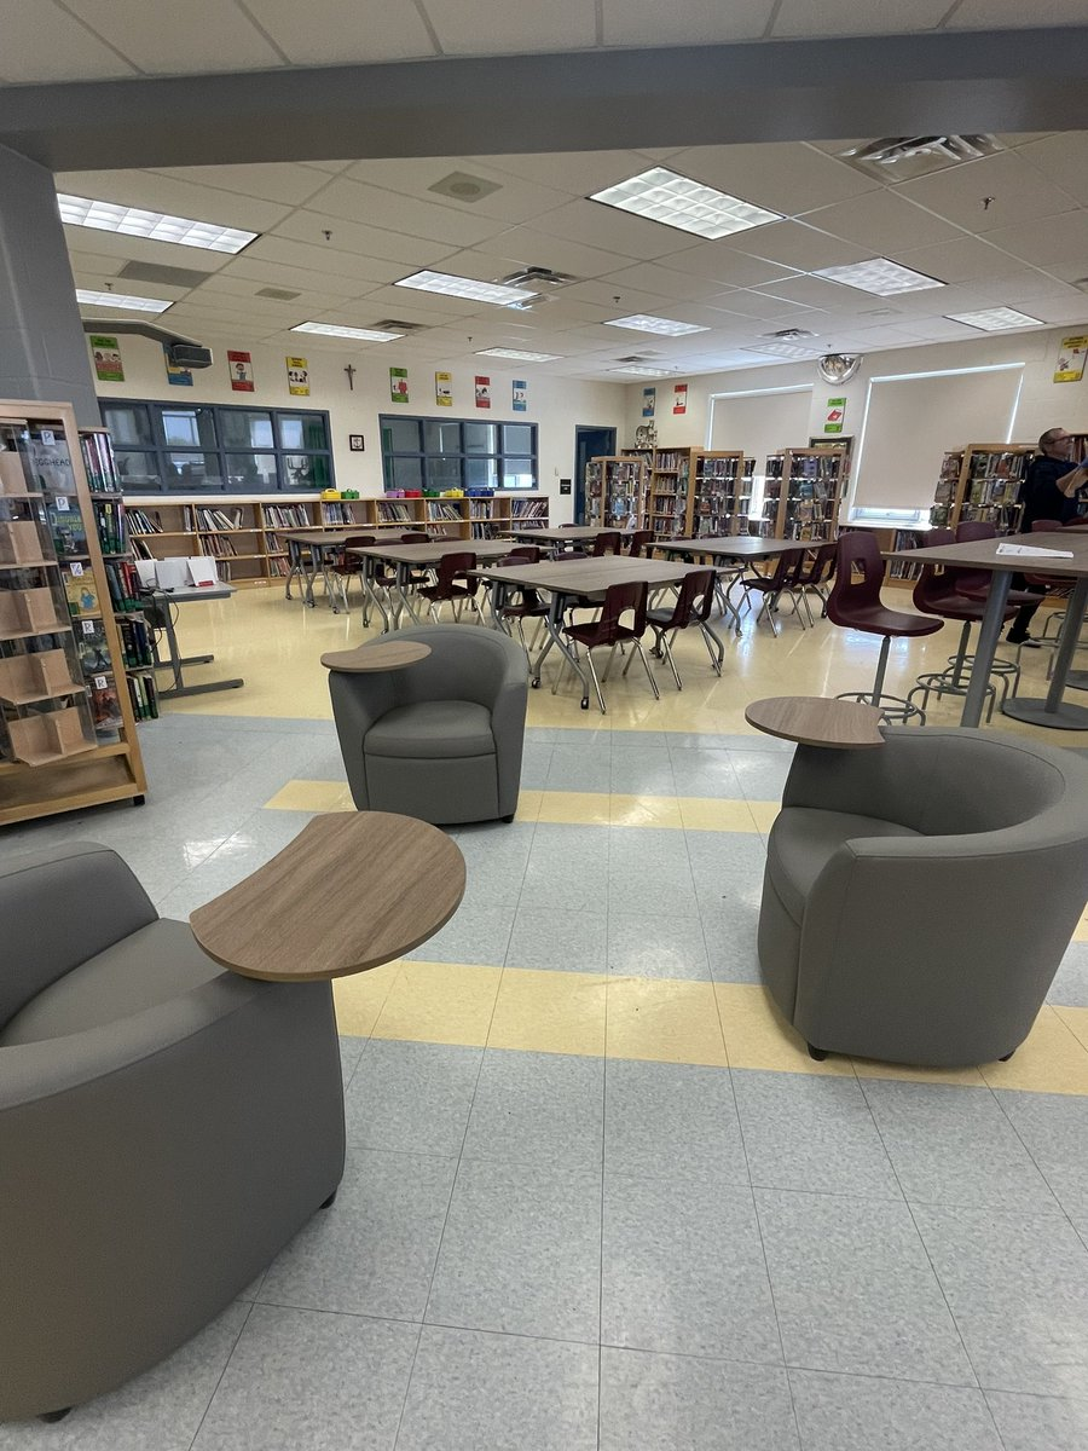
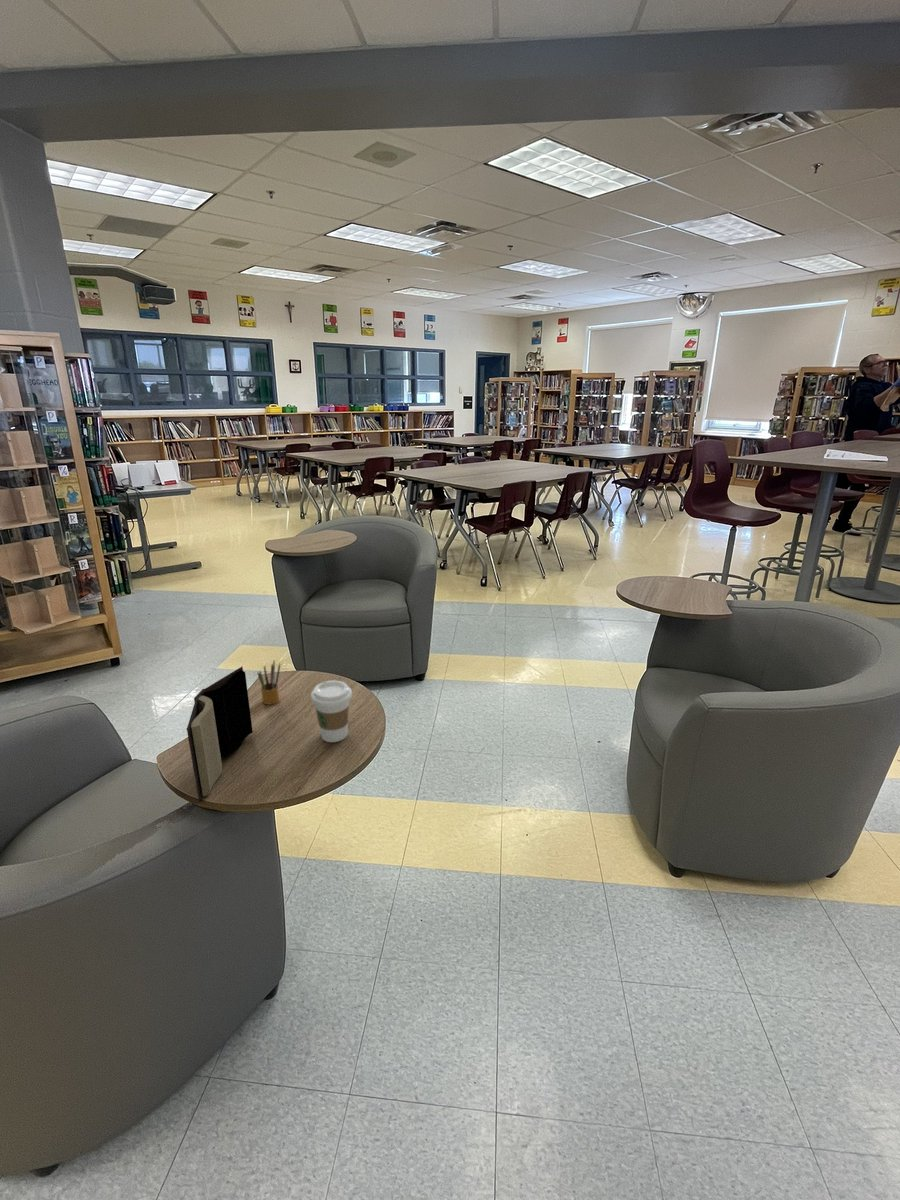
+ pencil box (269, 683)
+ book (215, 728)
+ coffee cup (332, 712)
